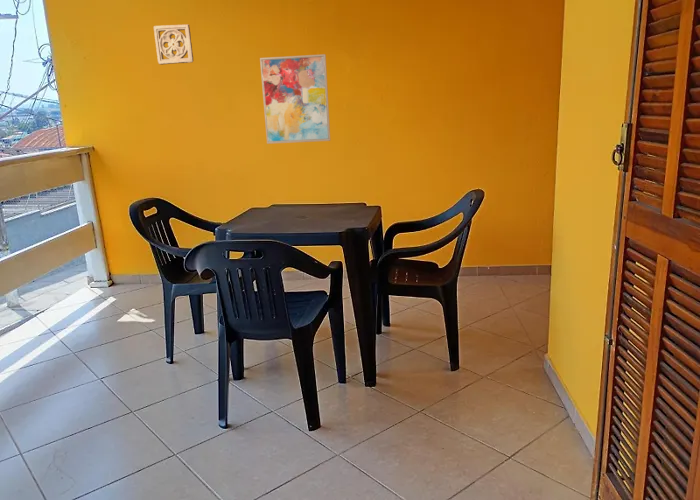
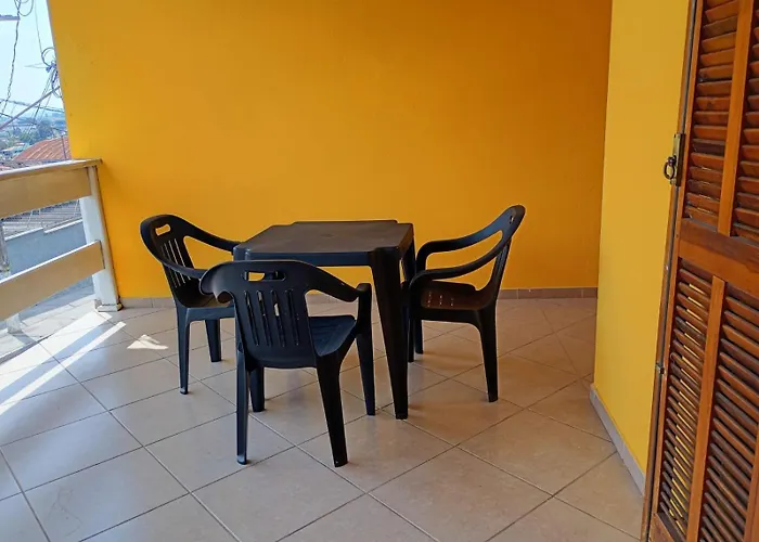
- wall art (295, 100)
- wall ornament (174, 44)
